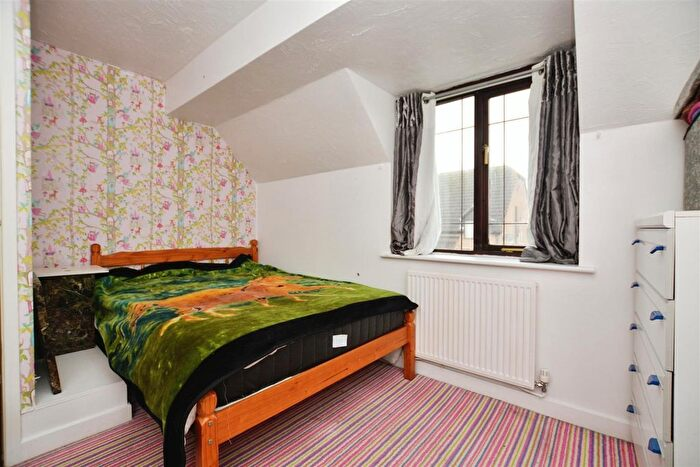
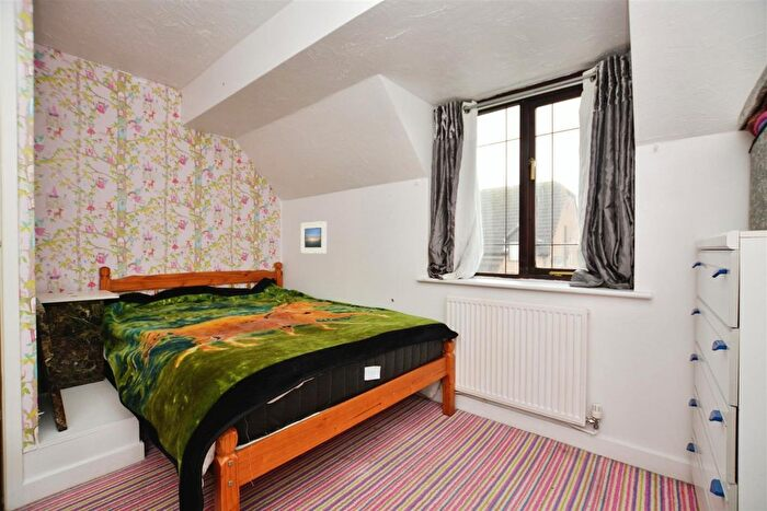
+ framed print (312, 237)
